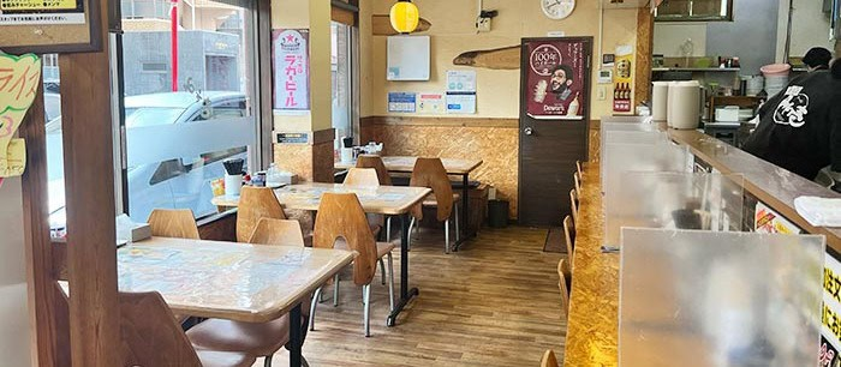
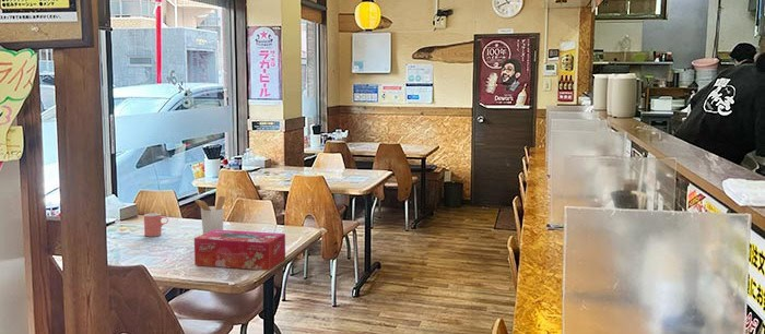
+ utensil holder (209, 216)
+ tissue box (240, 249)
+ cup (156, 224)
